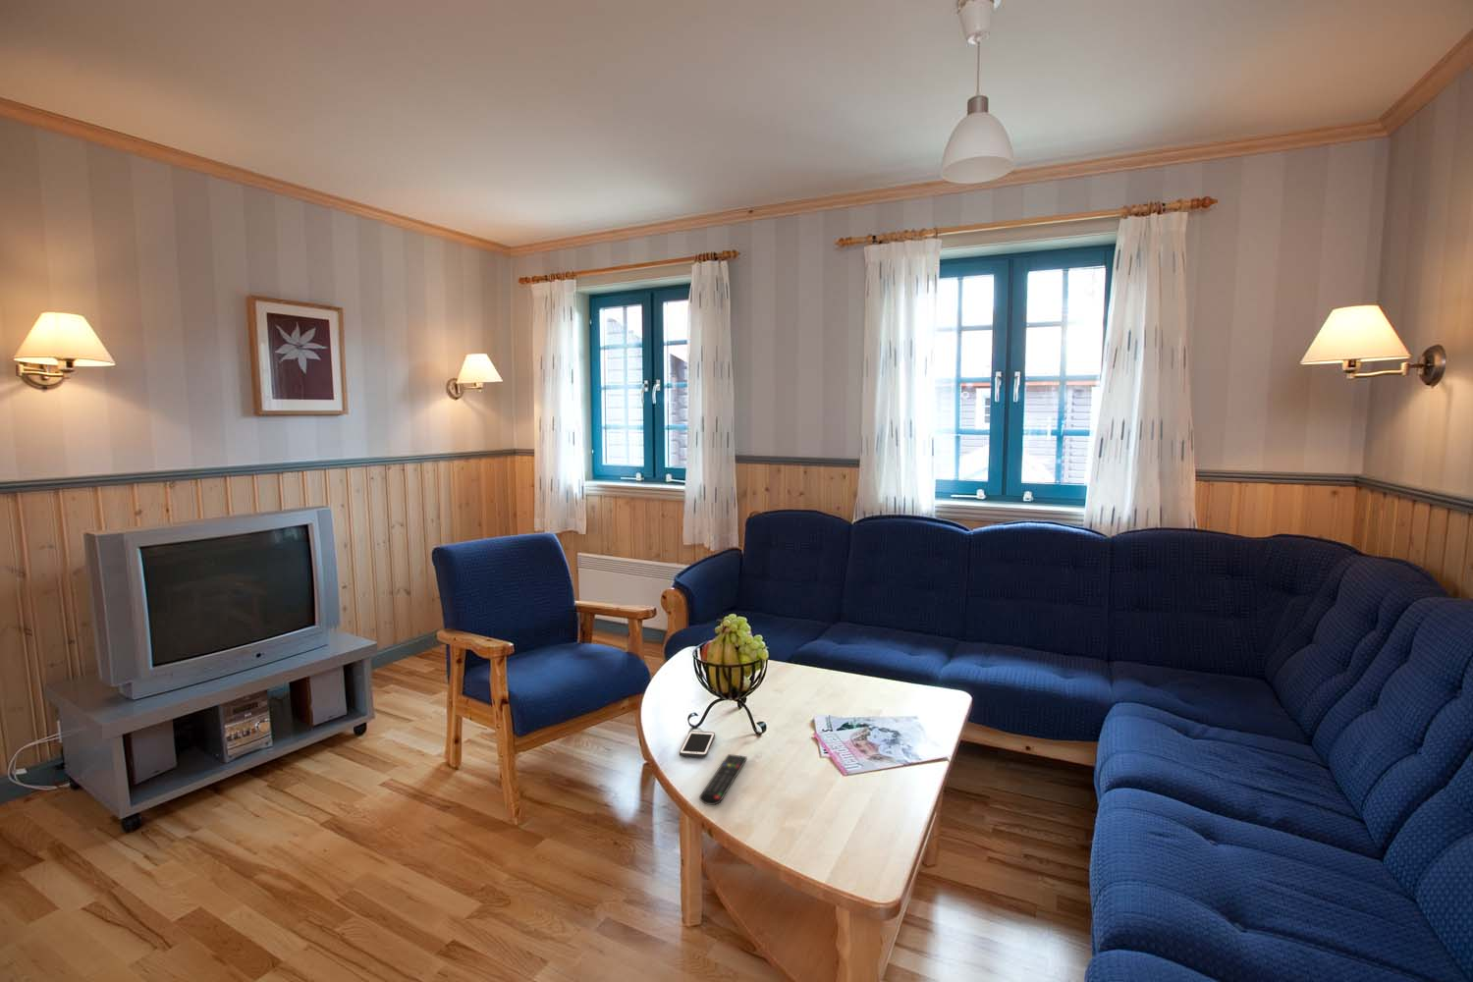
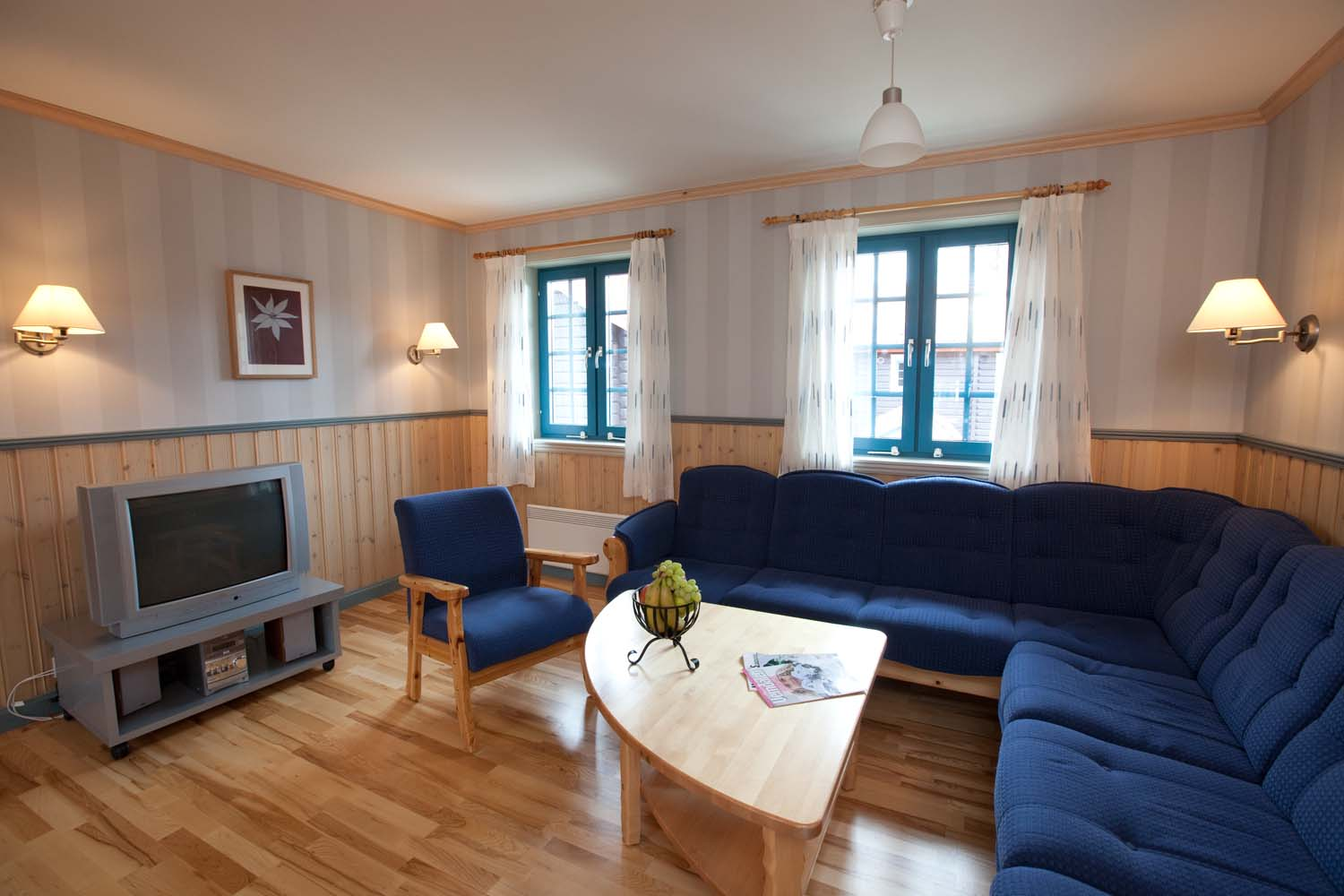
- cell phone (697, 743)
- remote control (723, 778)
